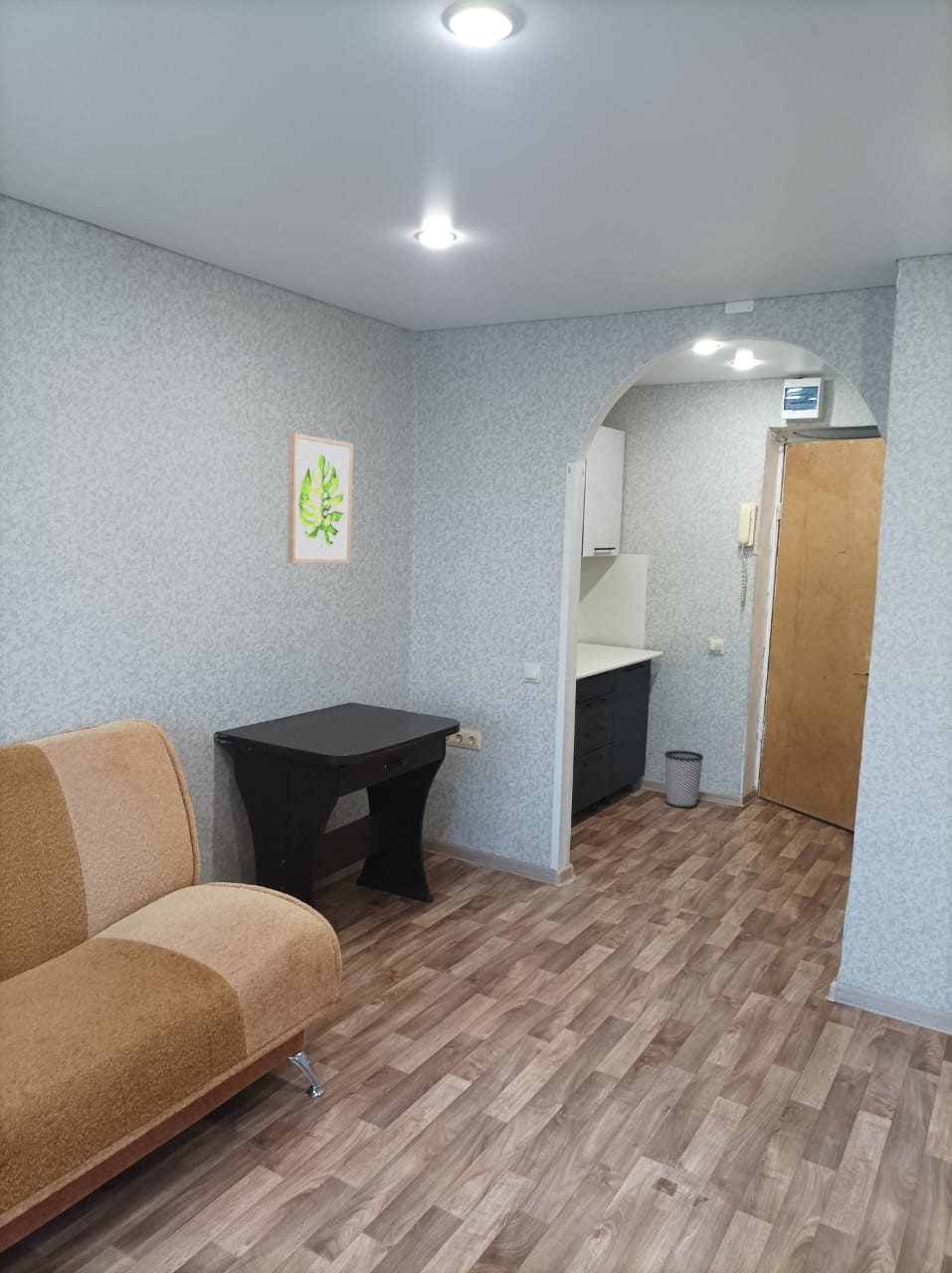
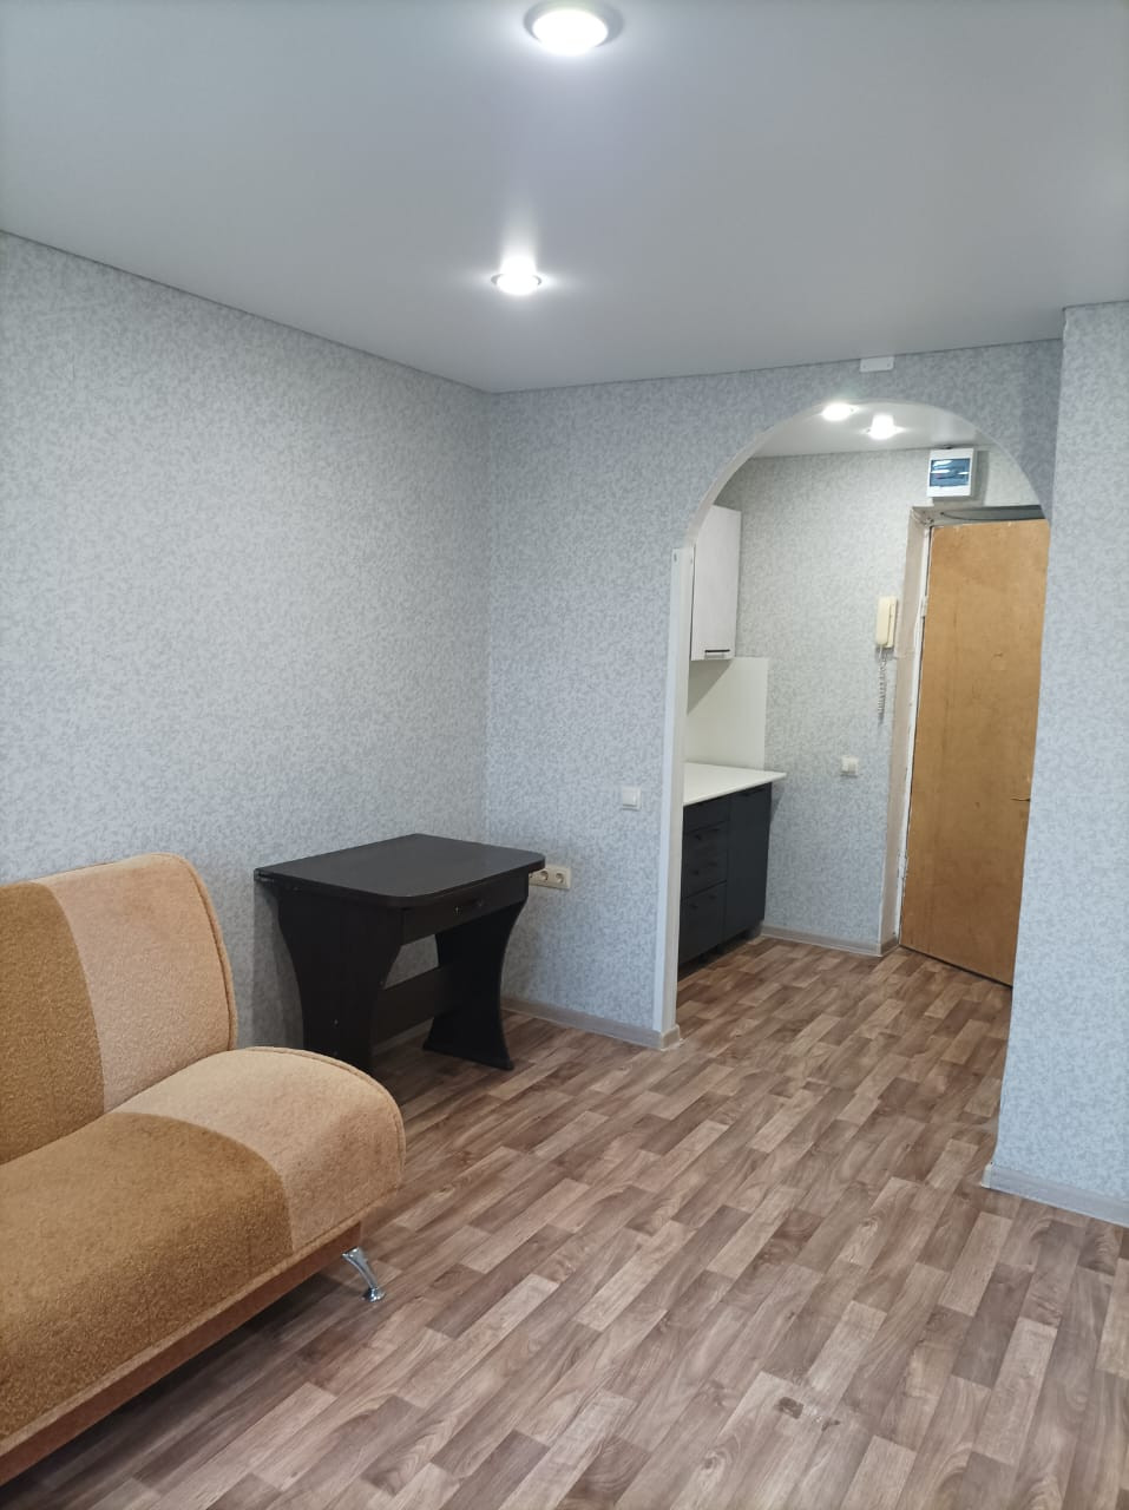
- wall art (320, 501)
- wastebasket (682, 779)
